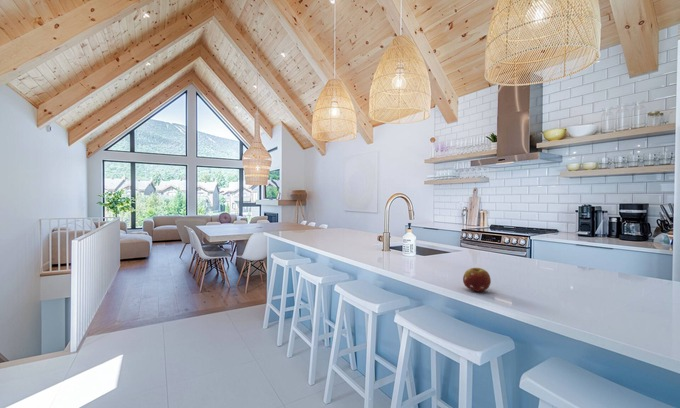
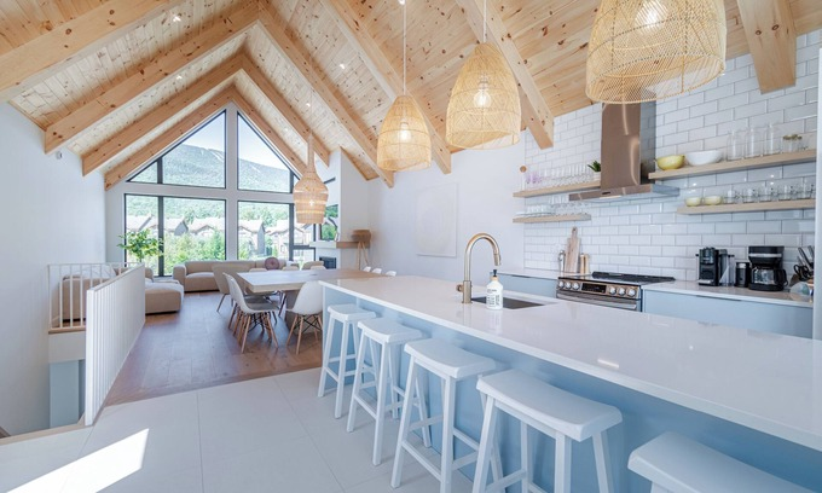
- fruit (476, 279)
